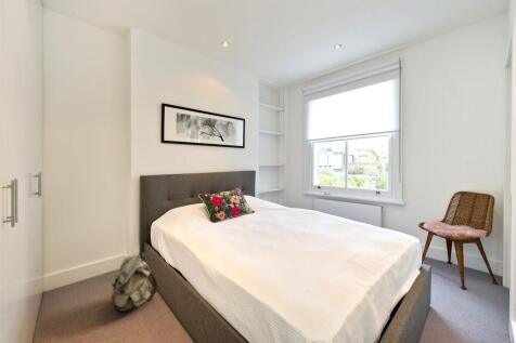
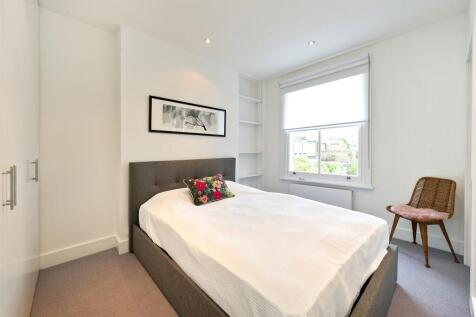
- backpack (133, 277)
